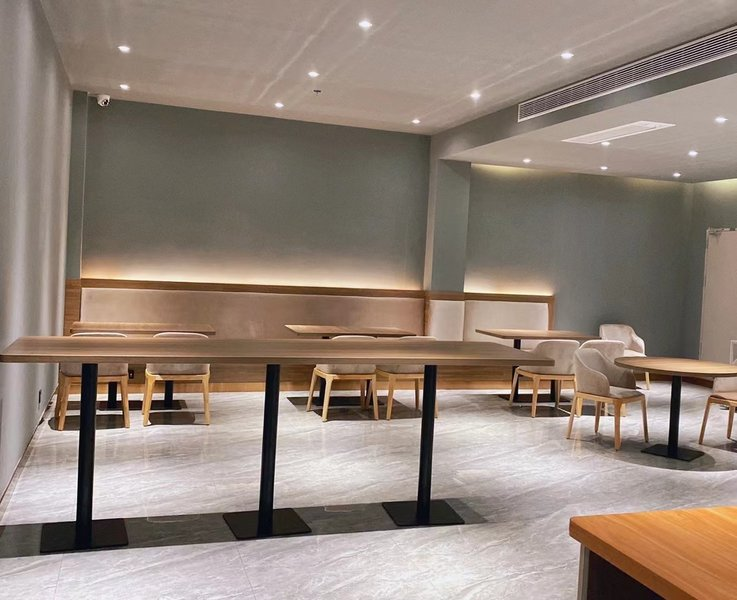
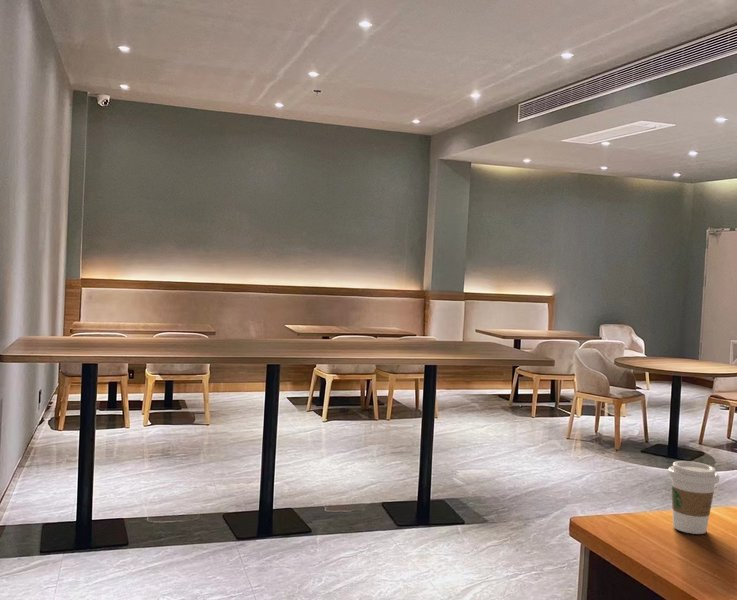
+ coffee cup (691, 497)
